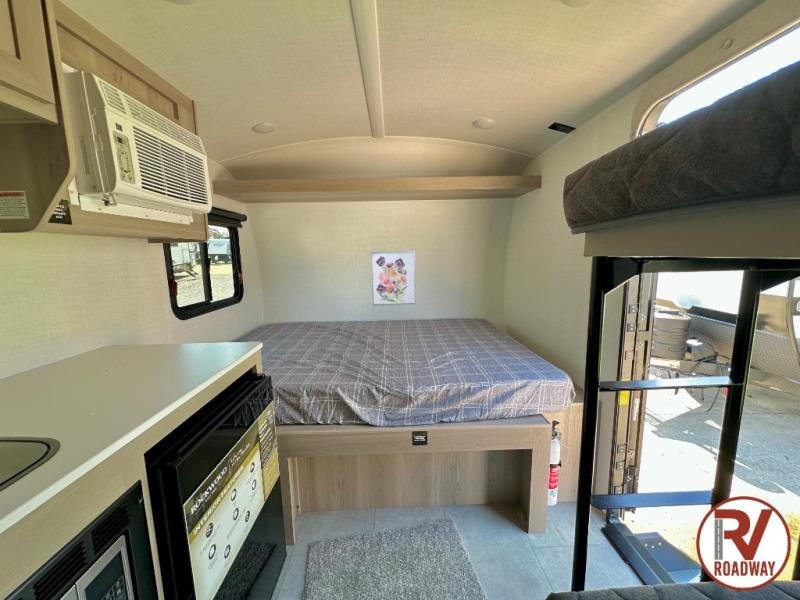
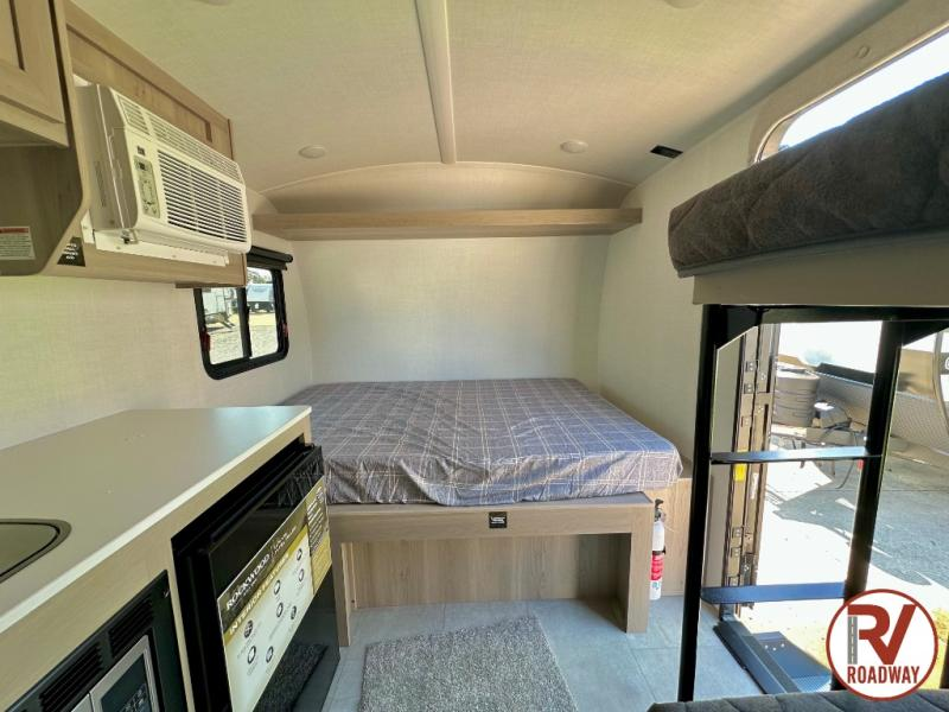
- wall art (393, 278)
